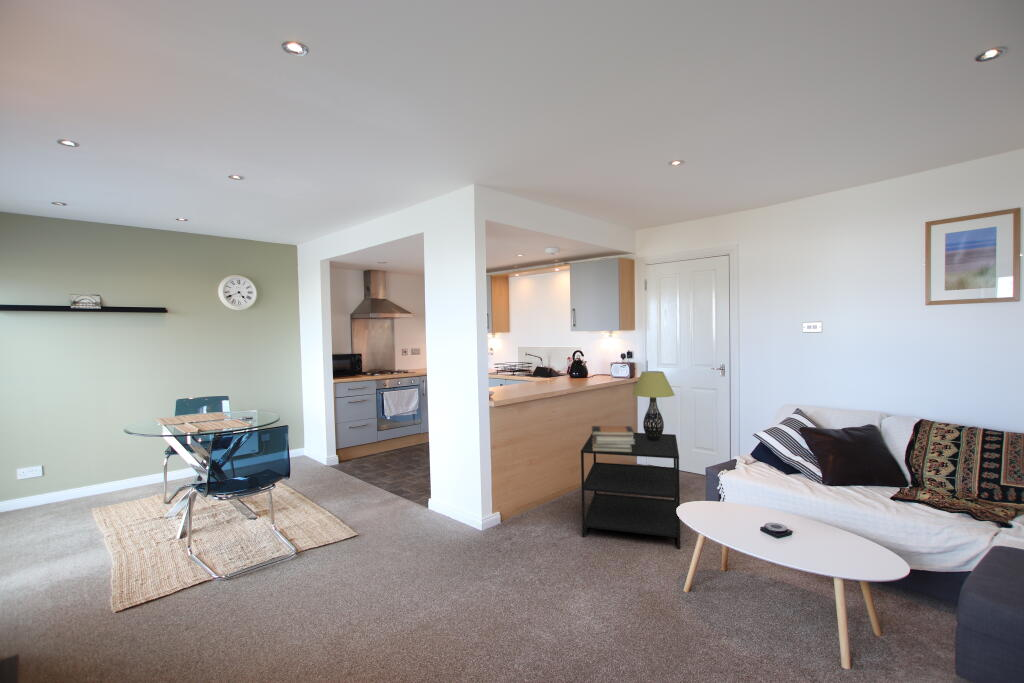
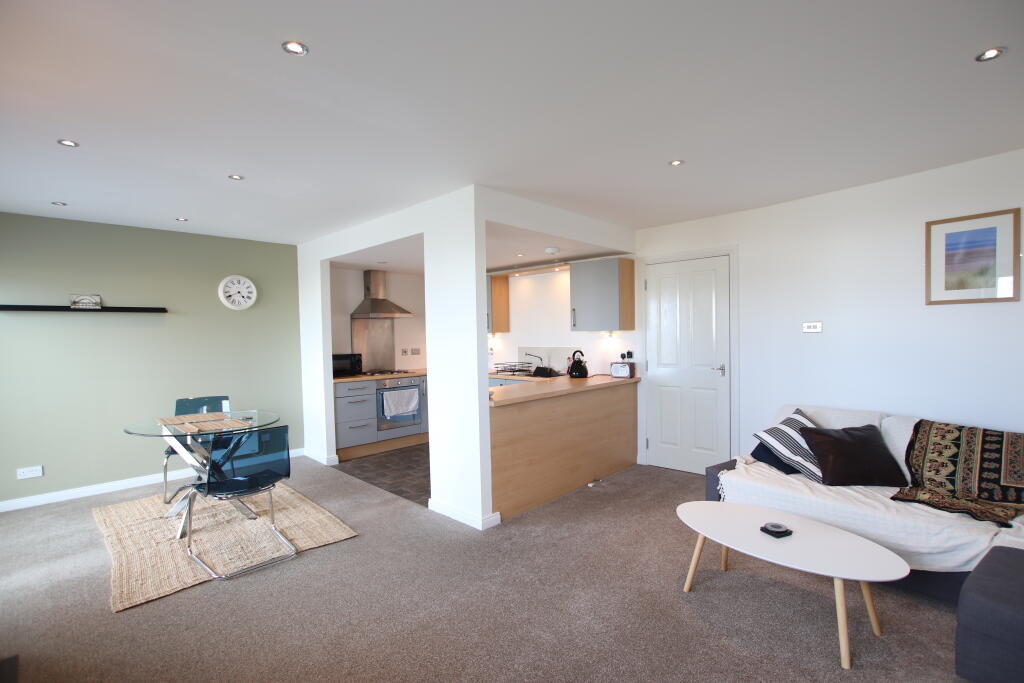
- side table (631, 482)
- table lamp (653, 405)
- book stack (612, 437)
